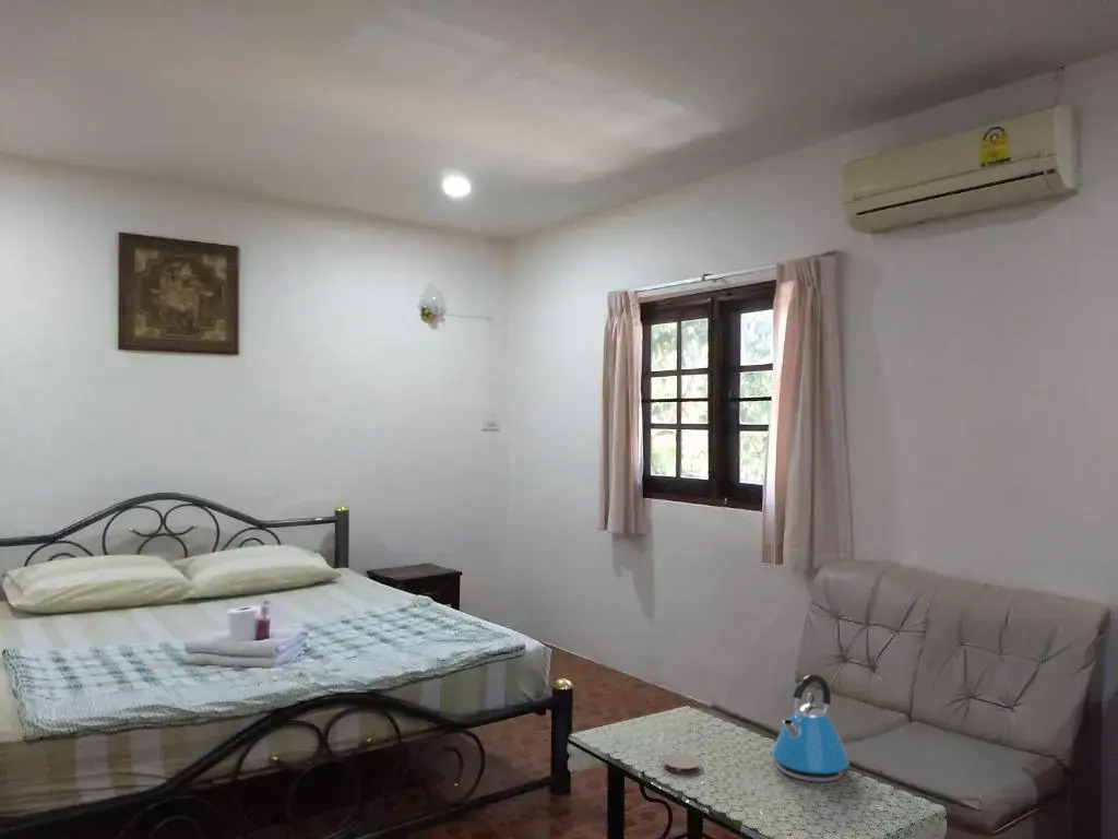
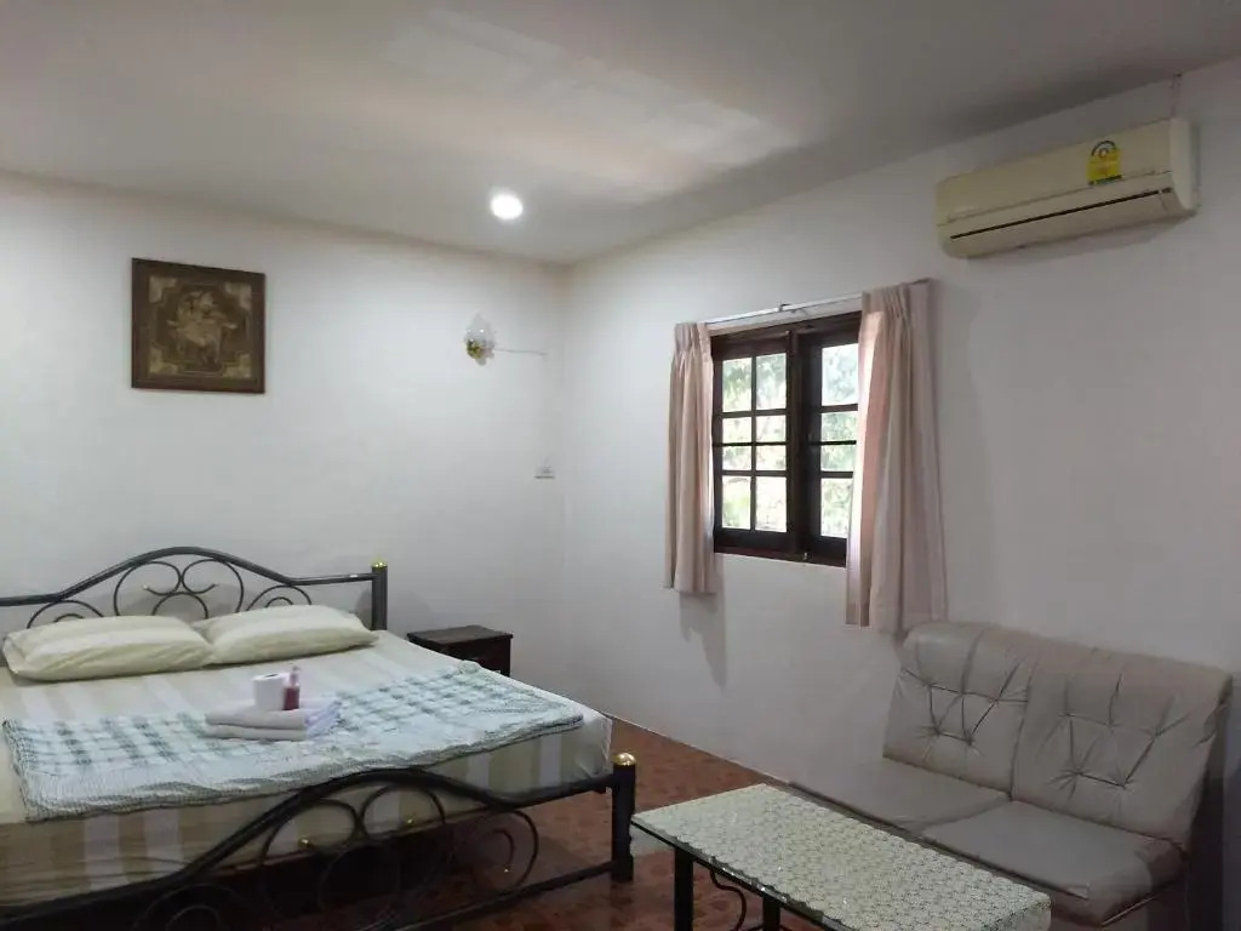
- kettle (811, 721)
- coaster (681, 763)
